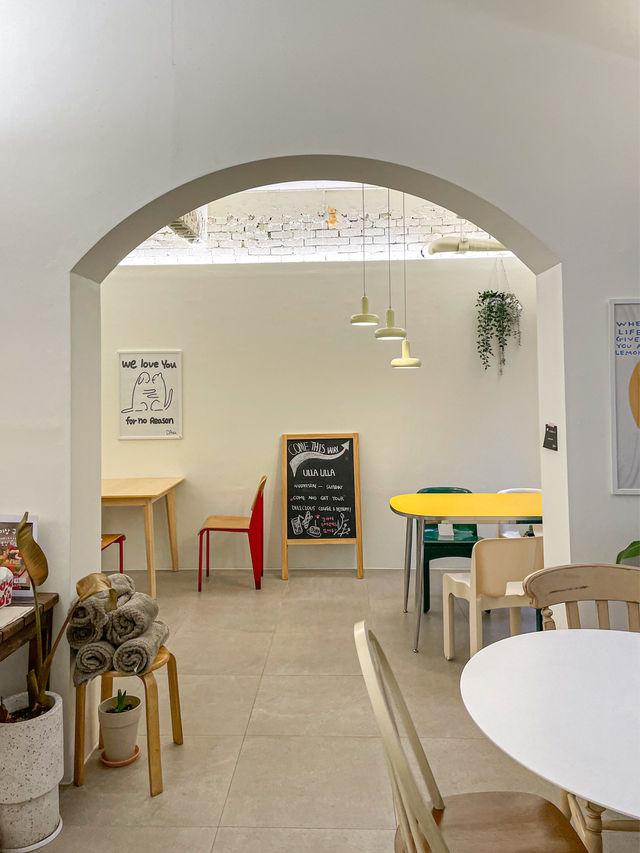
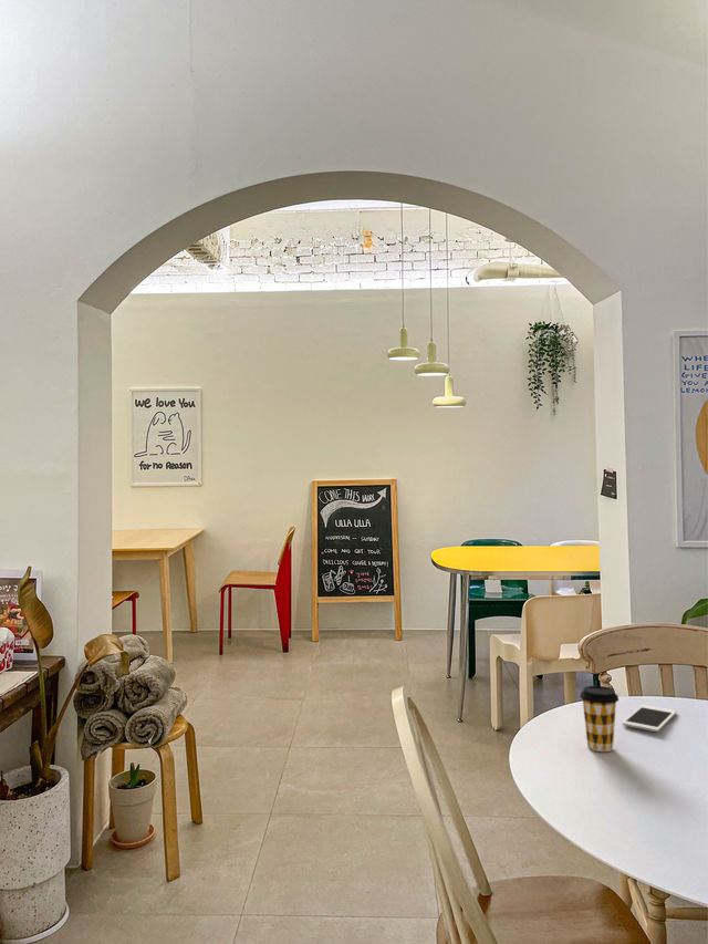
+ coffee cup (600, 718)
+ cell phone (649, 717)
